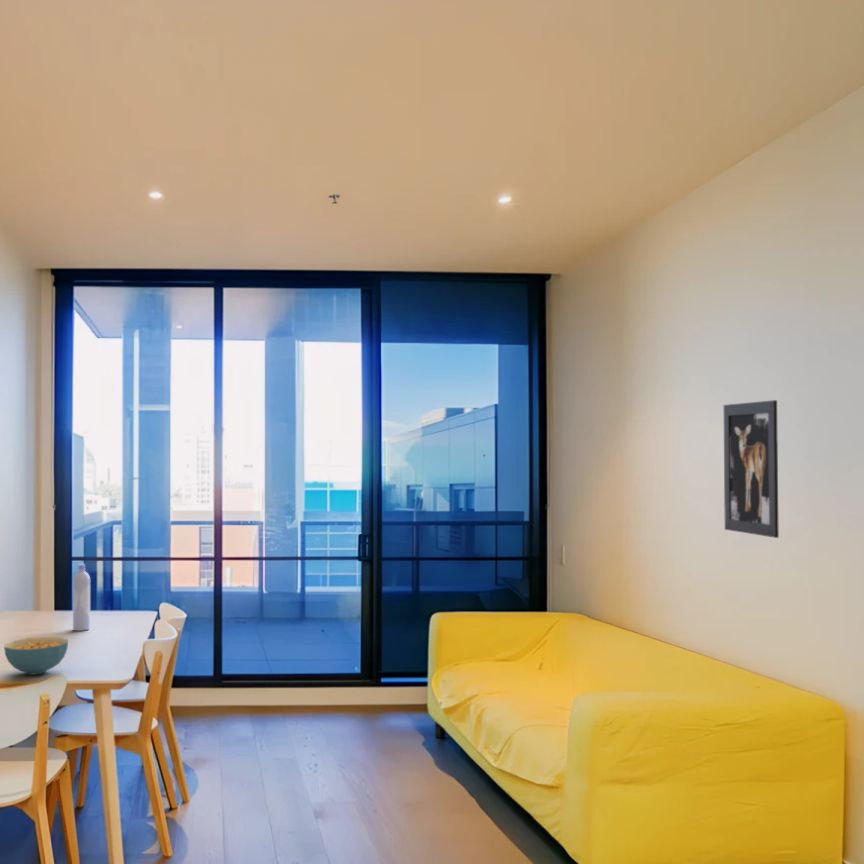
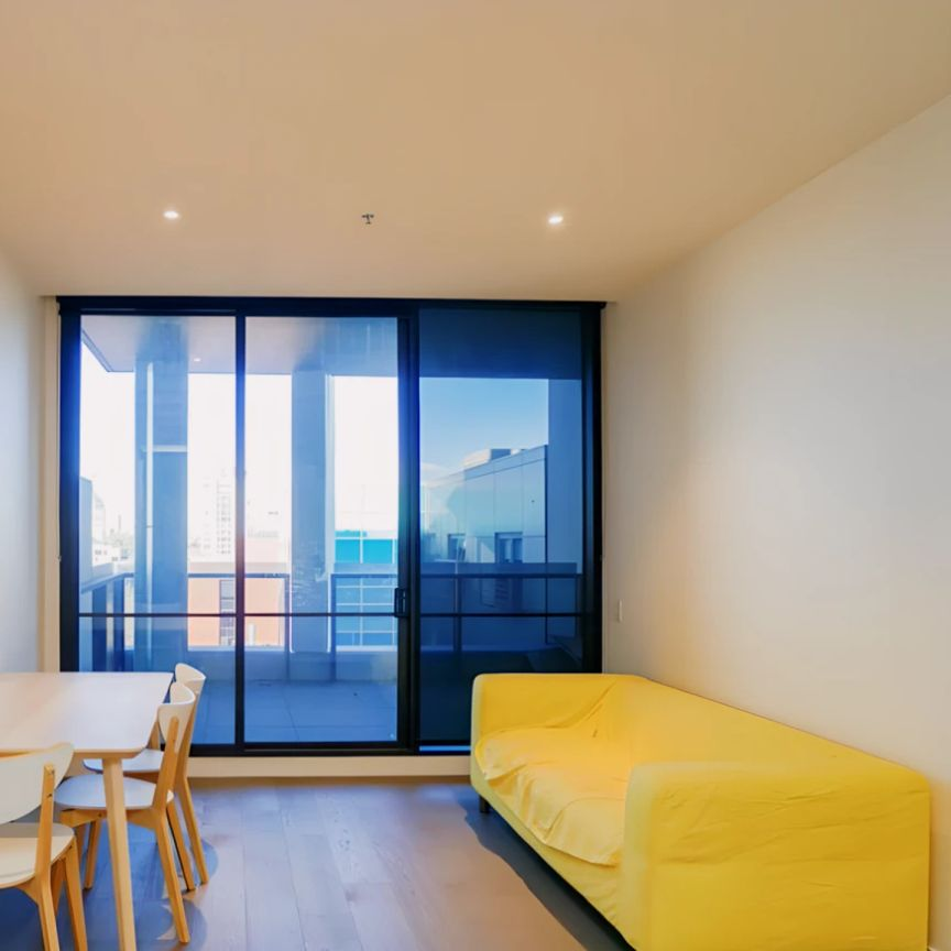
- cereal bowl (36, 657)
- wall art (749, 468)
- bottle (81, 596)
